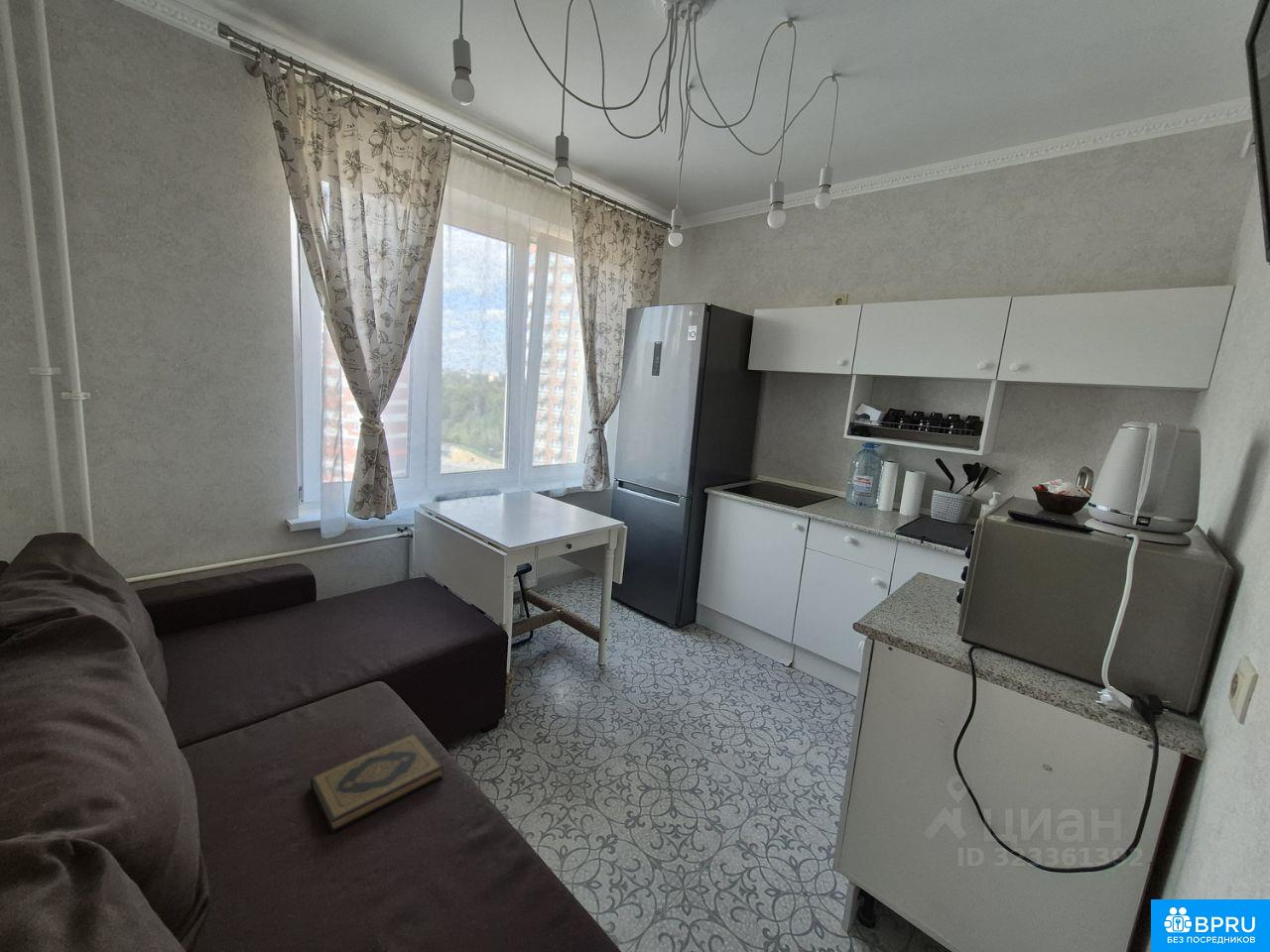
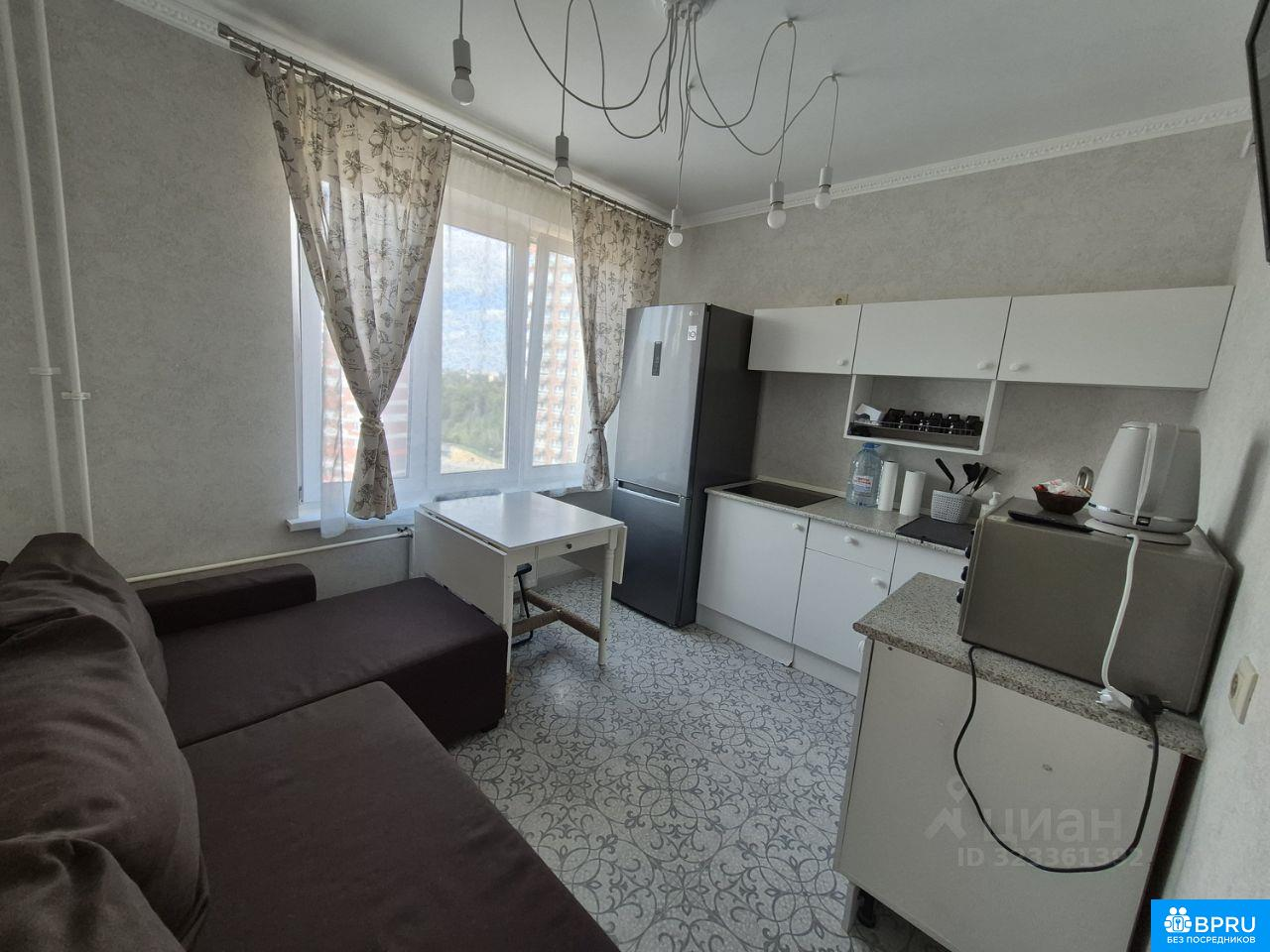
- hardback book (378, 775)
